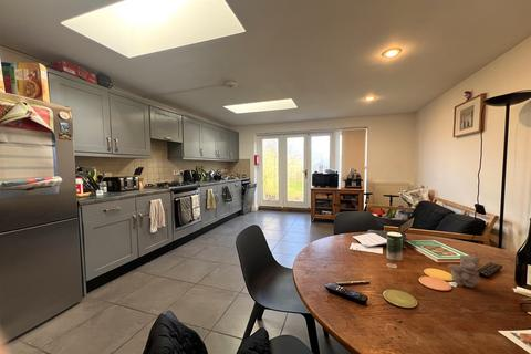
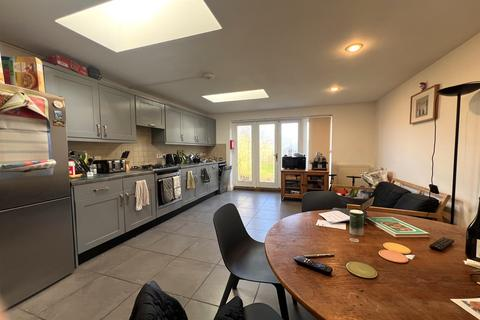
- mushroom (467, 270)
